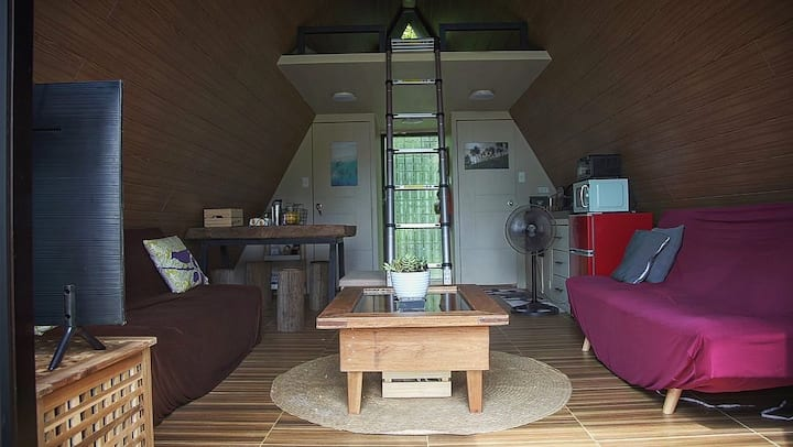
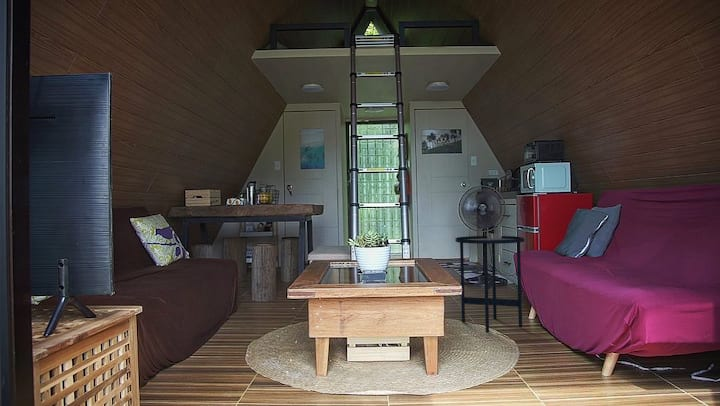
+ side table (490, 281)
